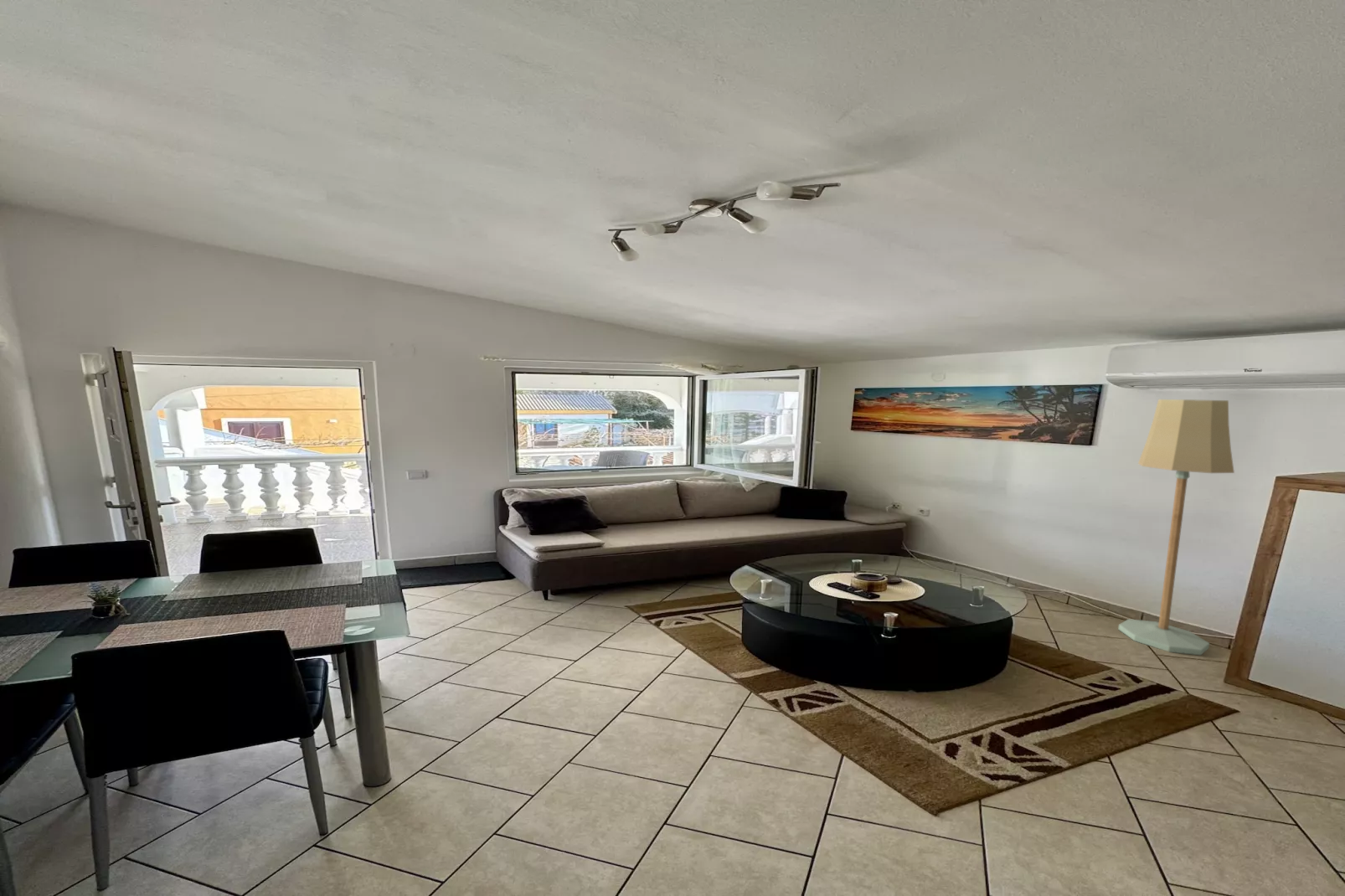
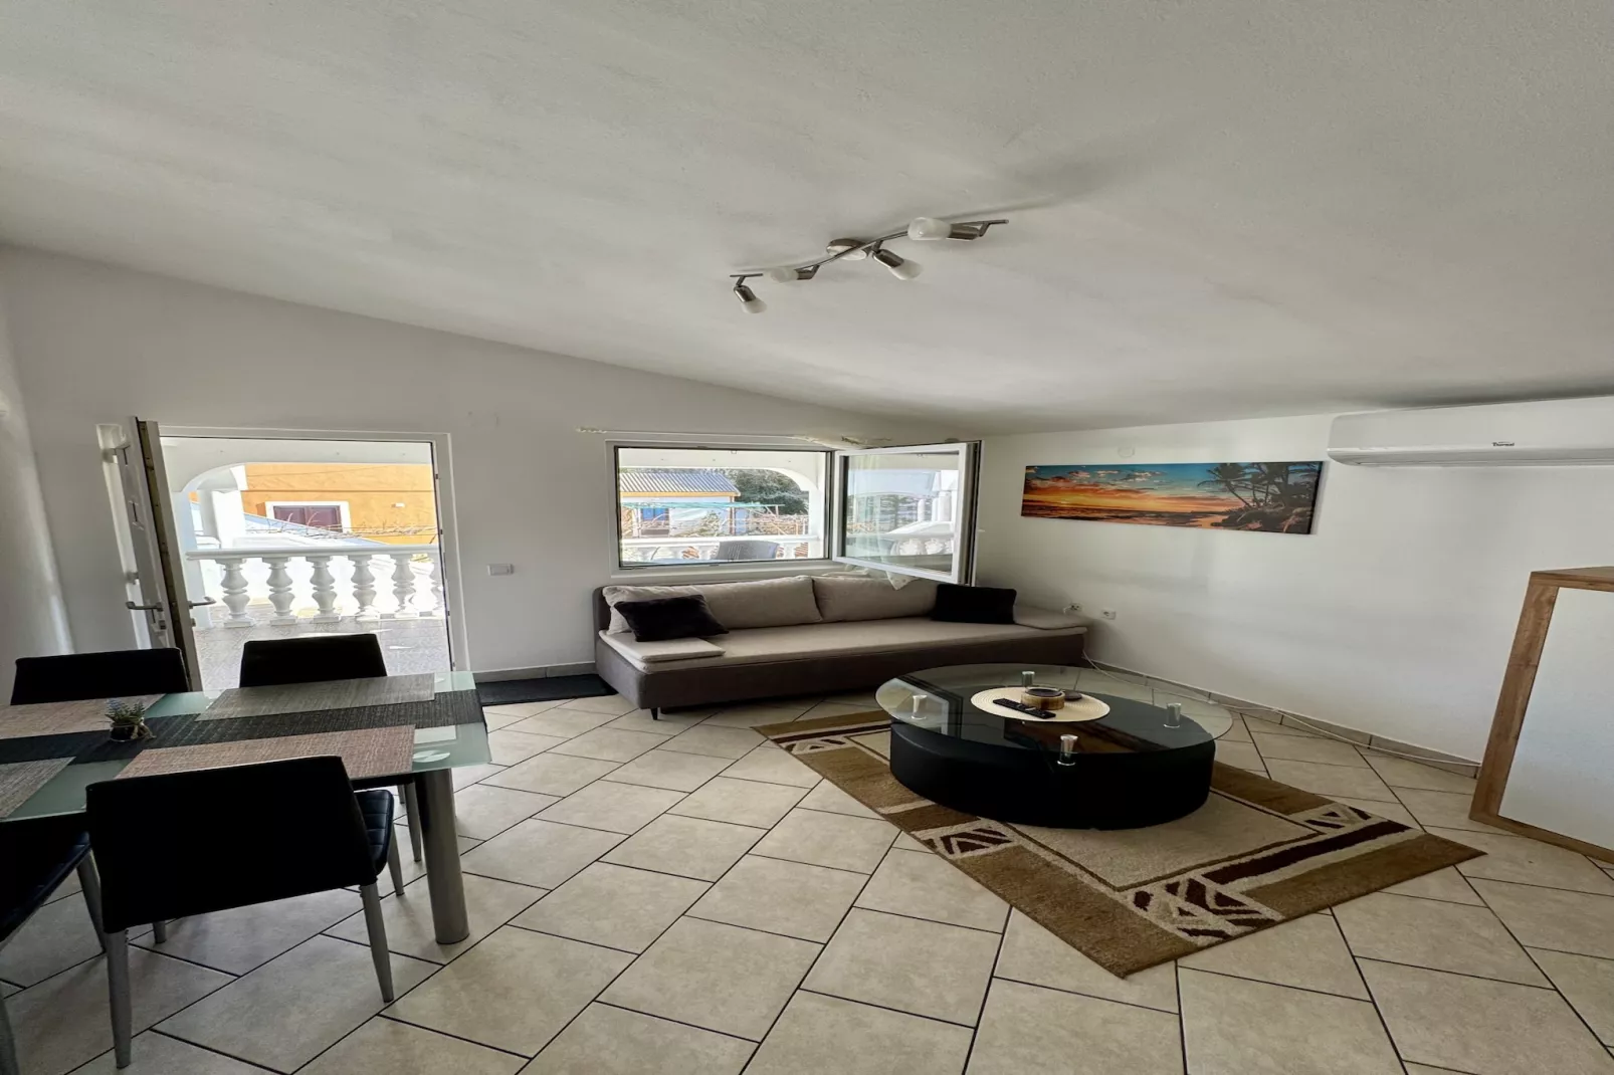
- floor lamp (1176, 522)
